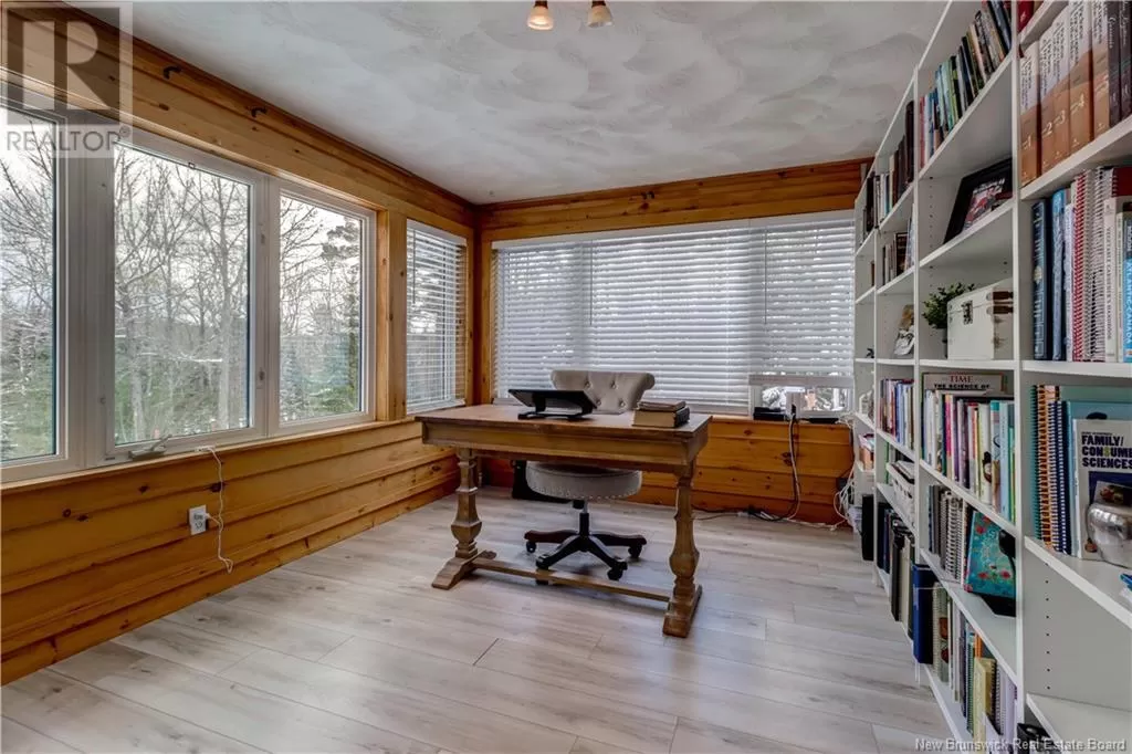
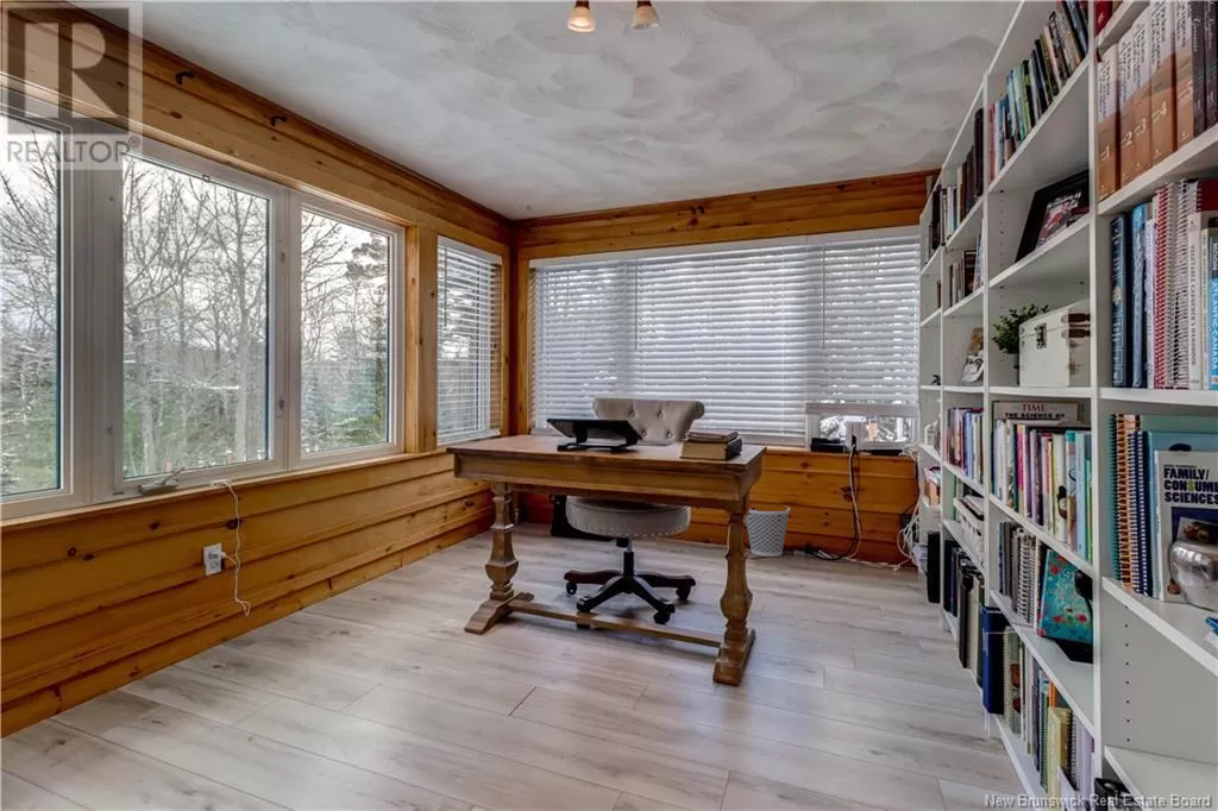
+ wastebasket (766, 529)
